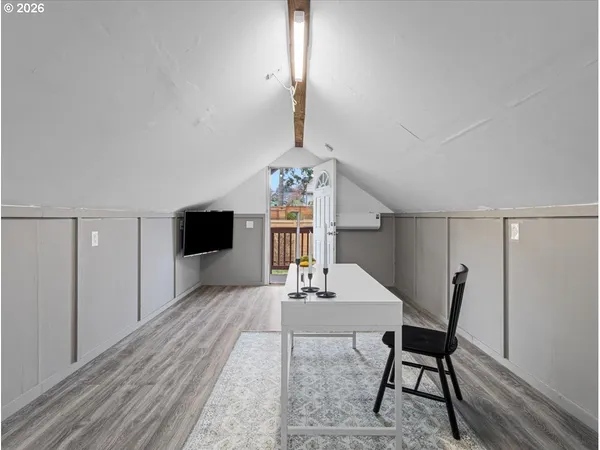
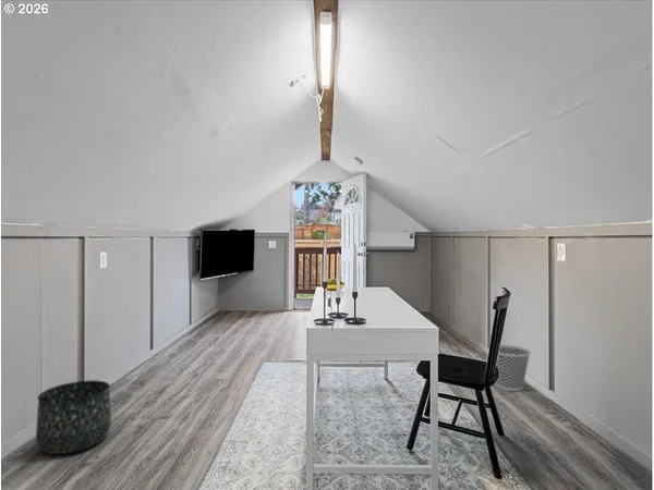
+ wastebasket (509, 368)
+ basket (74, 416)
